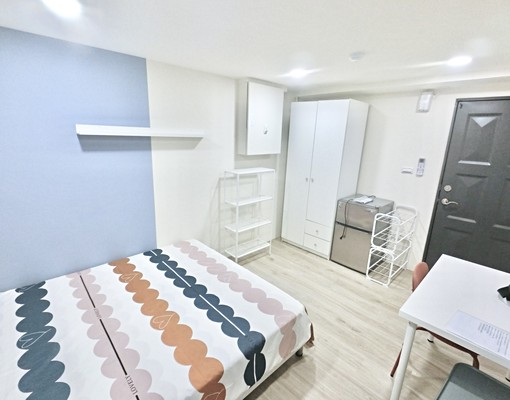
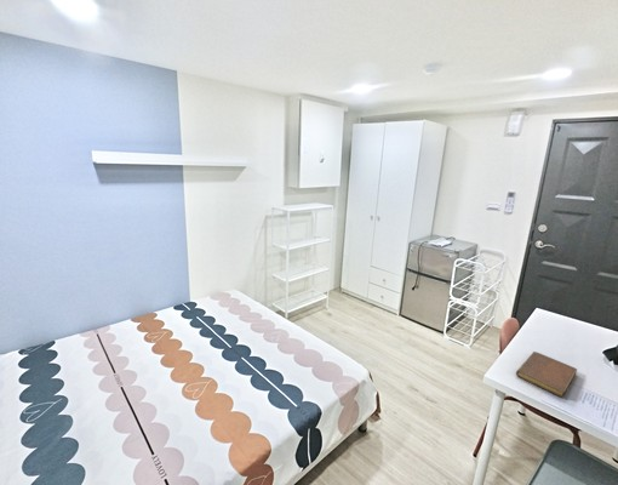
+ notebook (547, 371)
